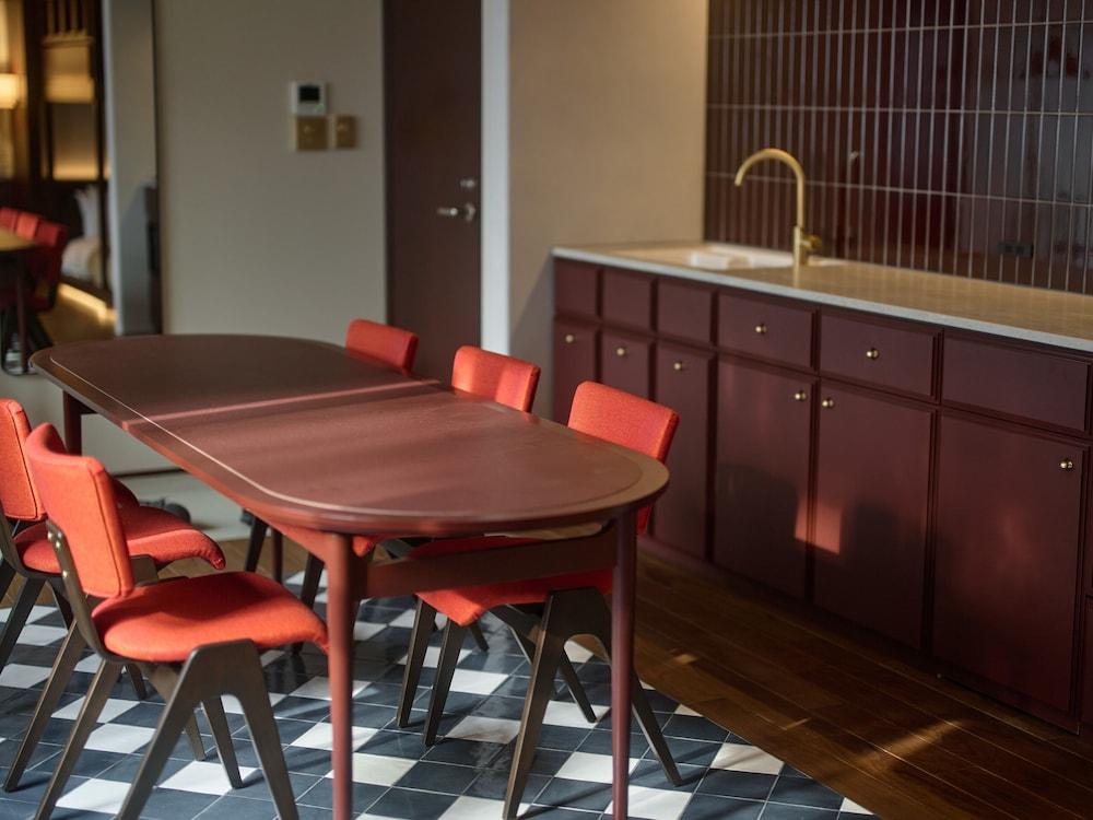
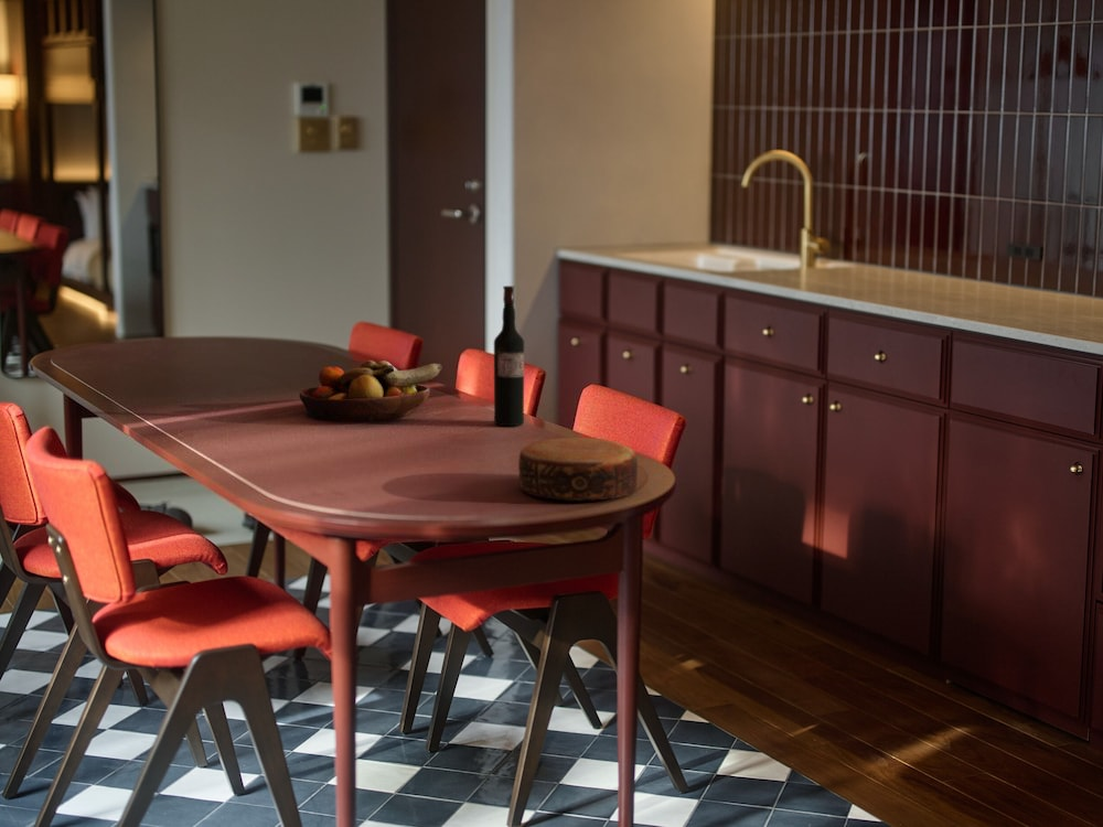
+ bowl (577, 465)
+ fruit bowl (366, 385)
+ wine bottle (508, 355)
